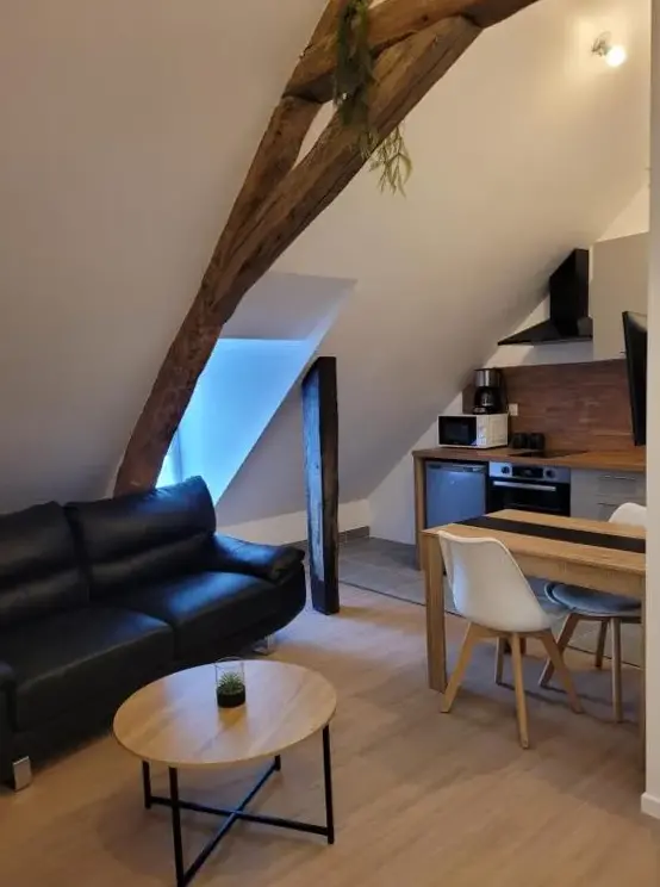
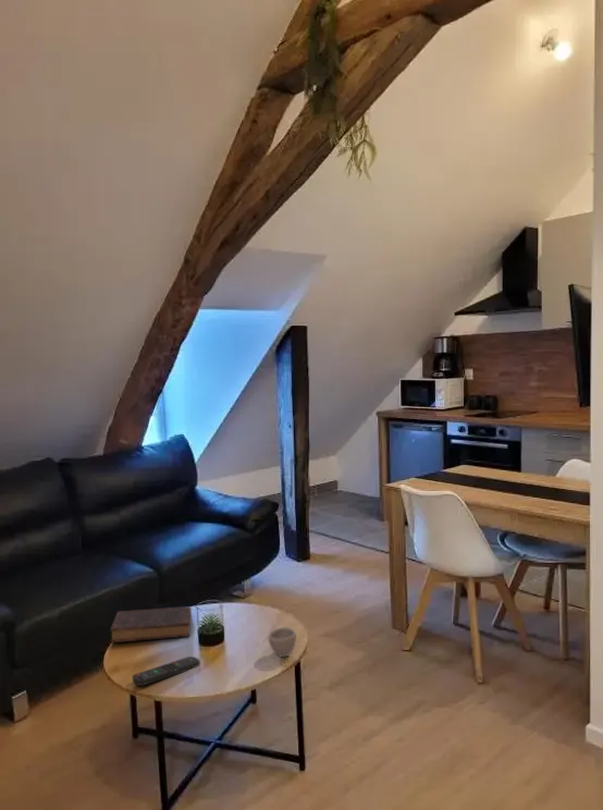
+ remote control (167, 670)
+ cup (283, 641)
+ book (152, 623)
